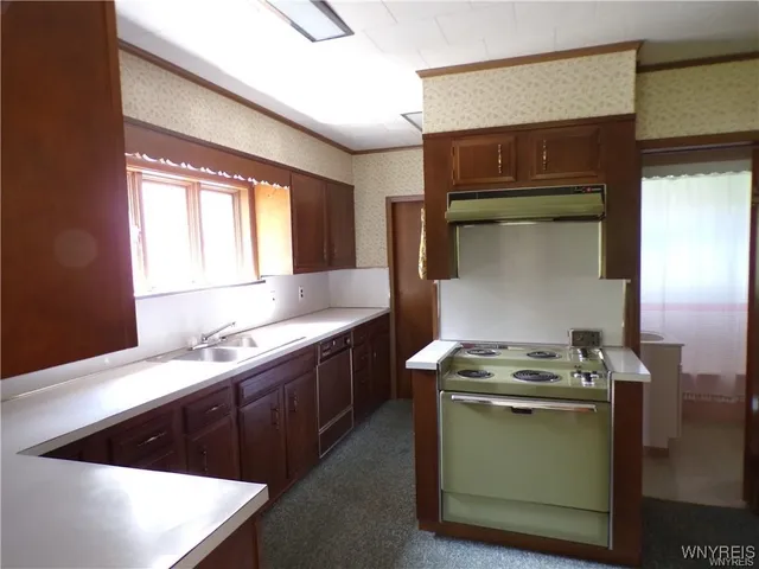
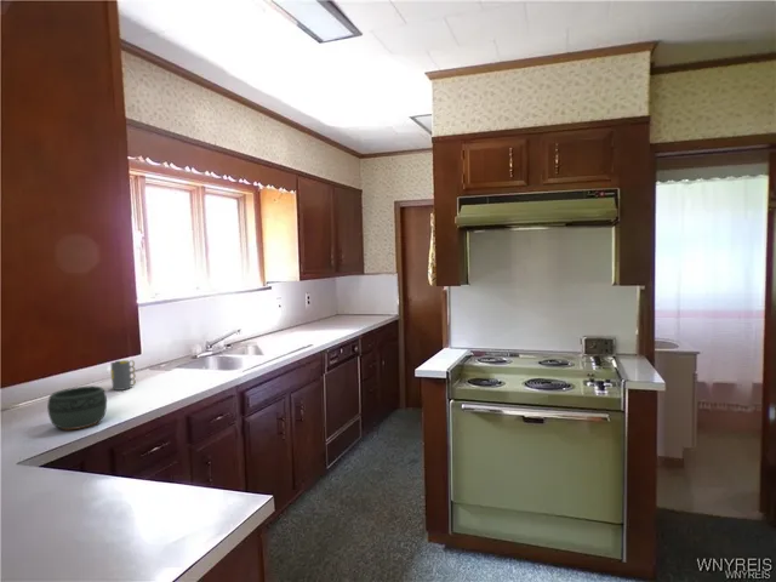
+ bowl (78, 407)
+ mug (122, 373)
